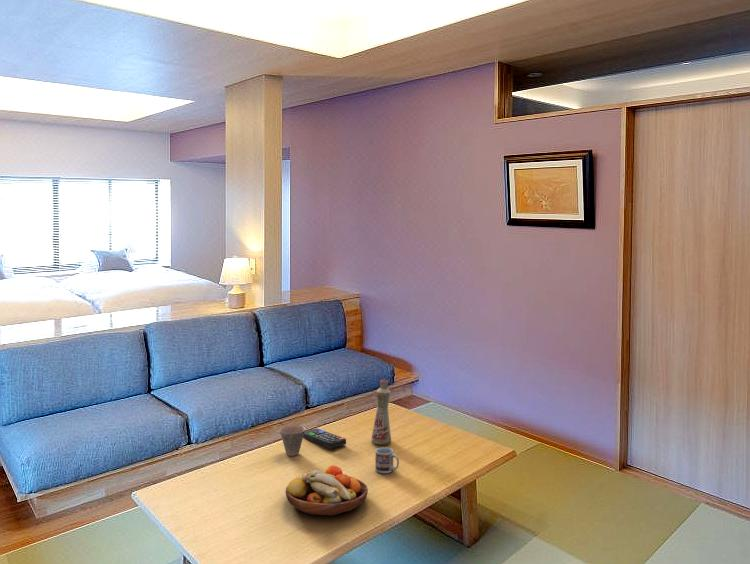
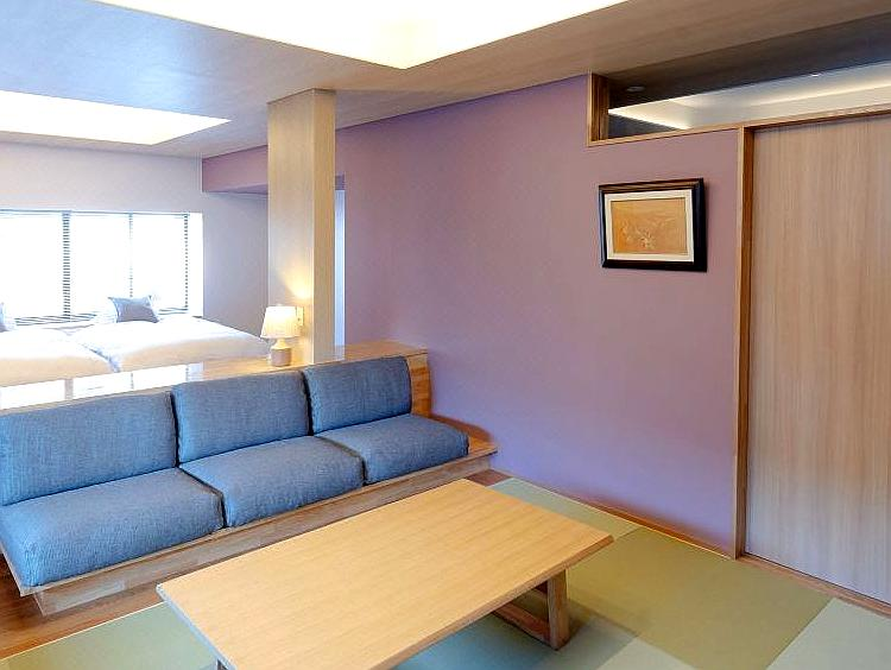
- remote control (323, 437)
- cup (387, 460)
- fruit bowl (327, 485)
- bottle (381, 410)
- cup (292, 441)
